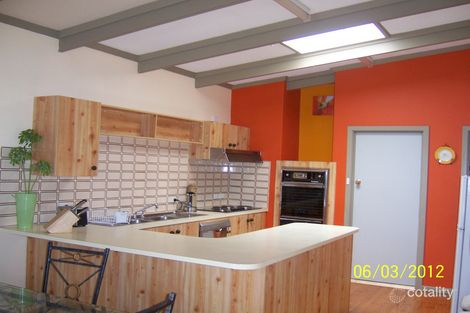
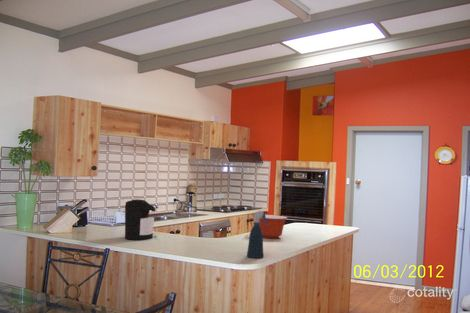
+ coffee maker (140, 218)
+ spray bottle (257, 233)
+ mixing bowl (270, 226)
